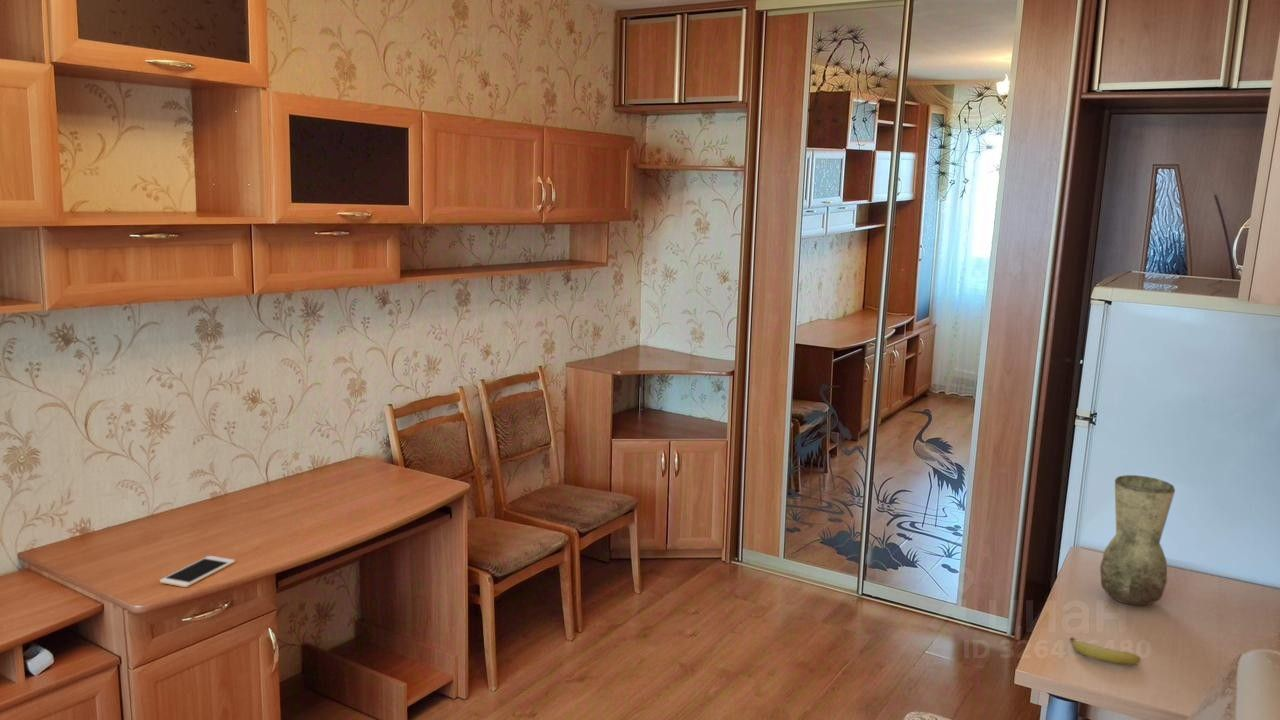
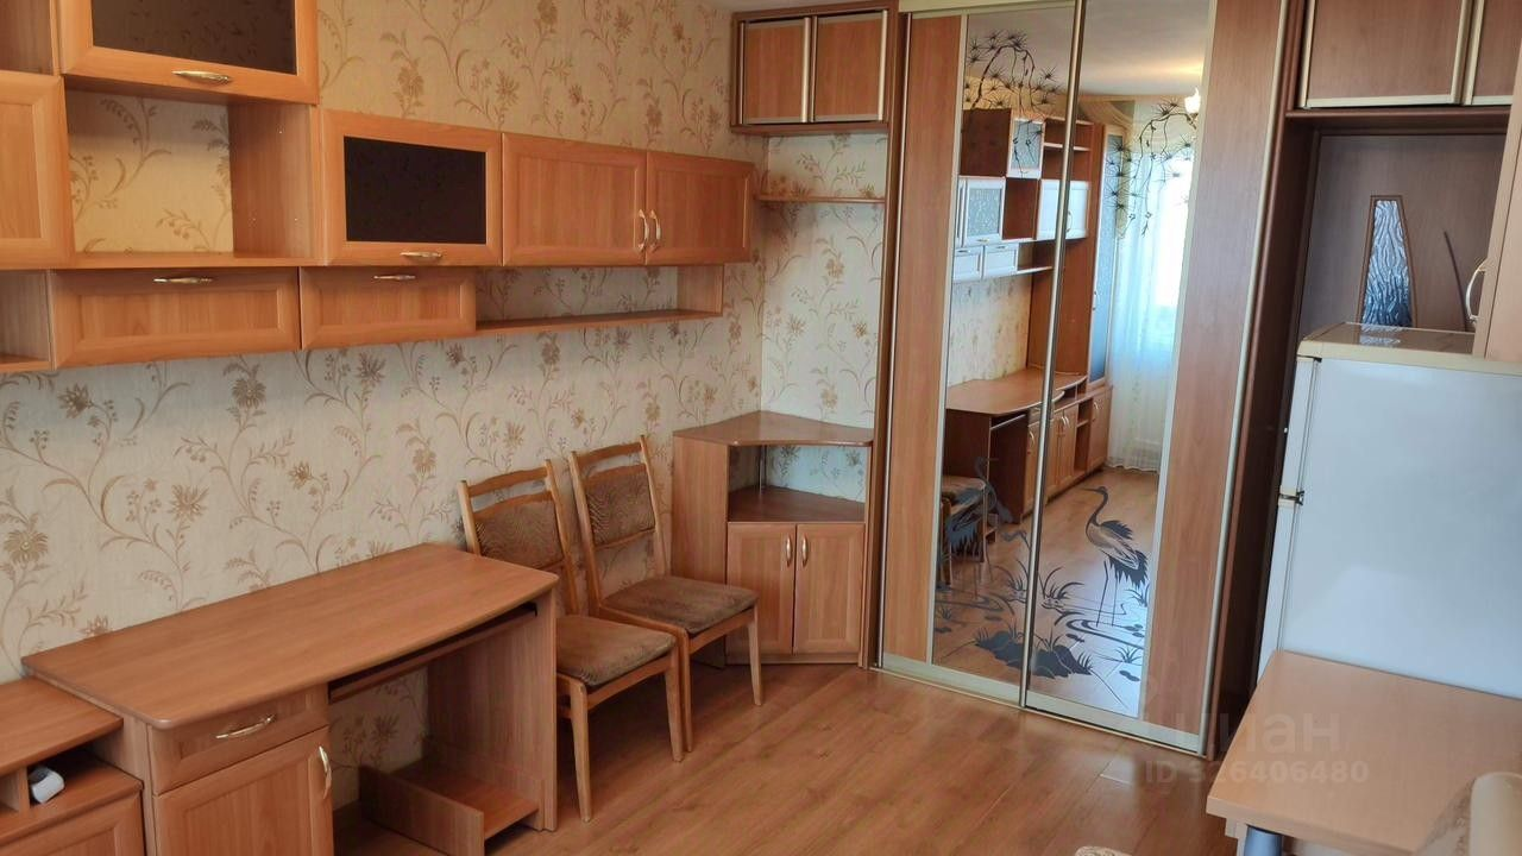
- vase (1137, 541)
- cell phone (198, 570)
- fruit (1101, 650)
